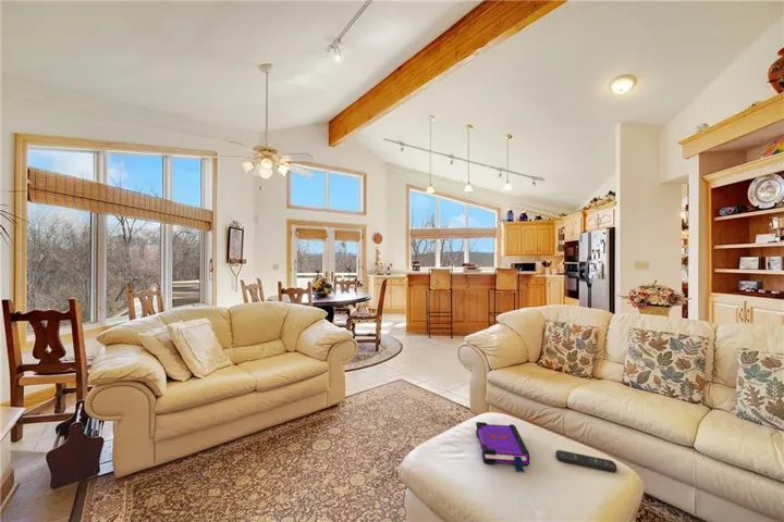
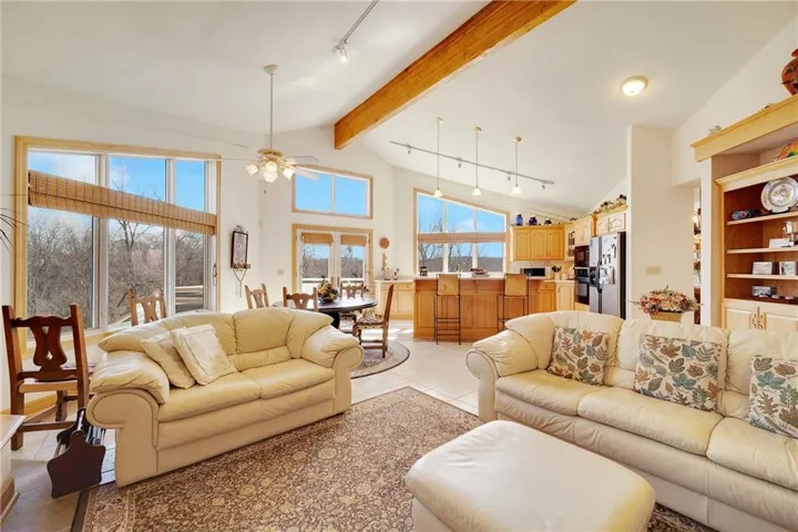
- board game (501, 444)
- remote control (585, 460)
